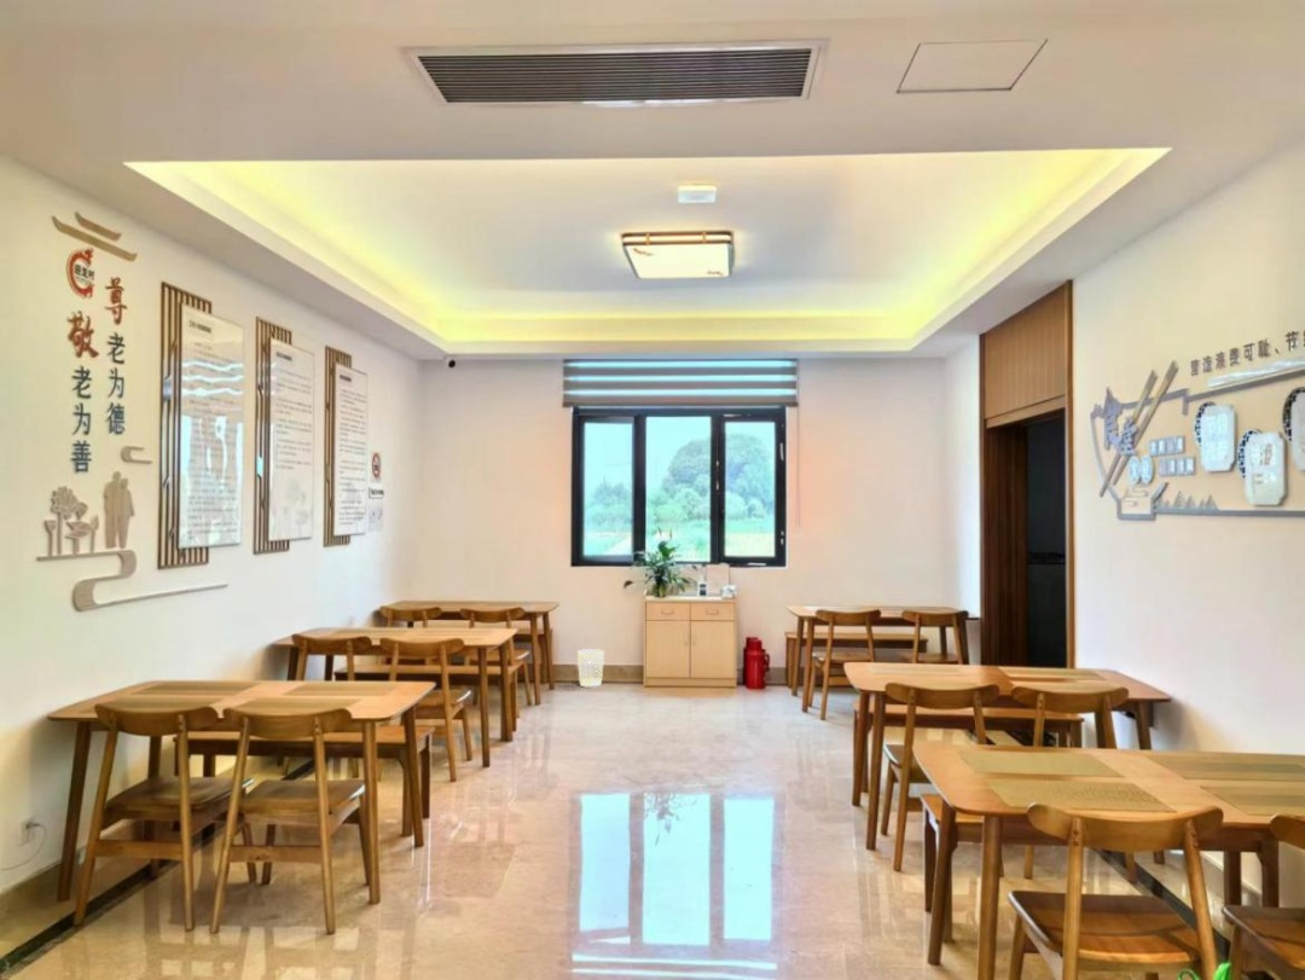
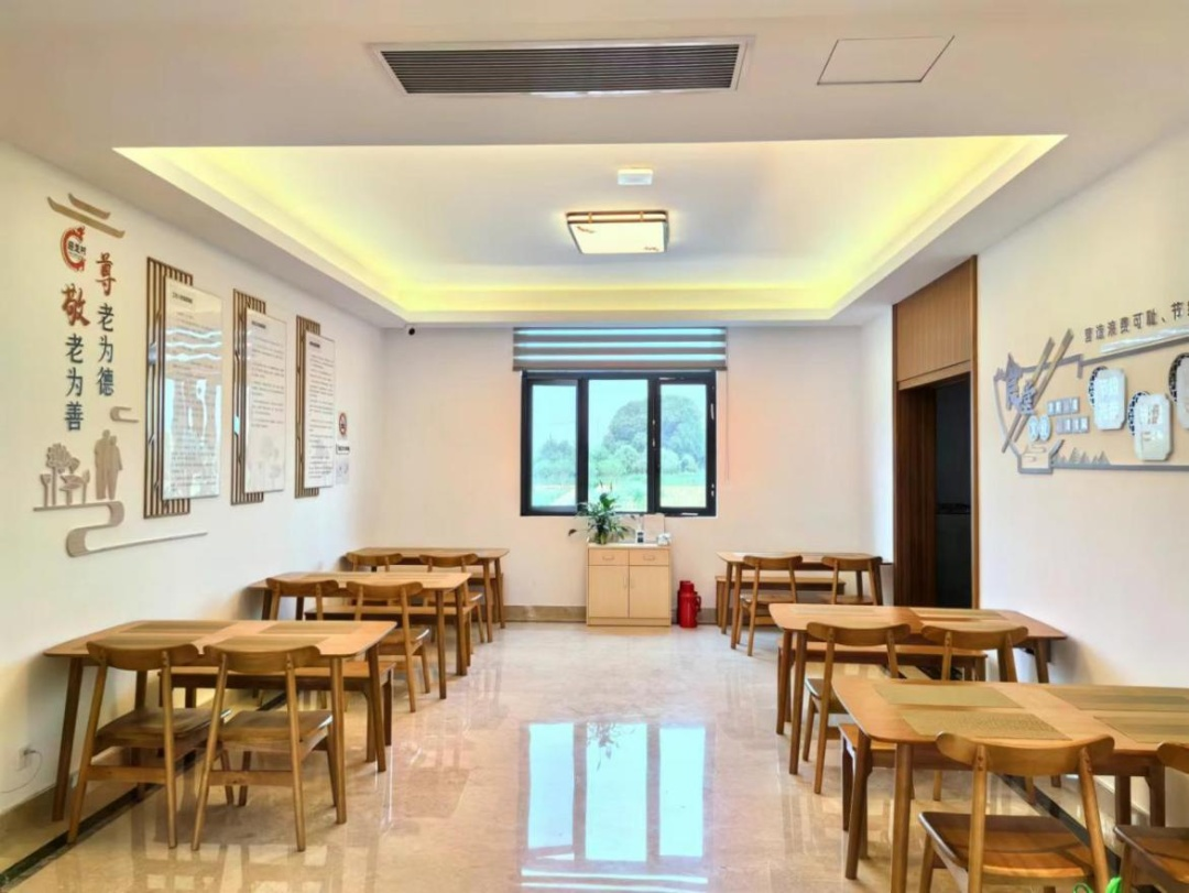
- wastebasket (590, 667)
